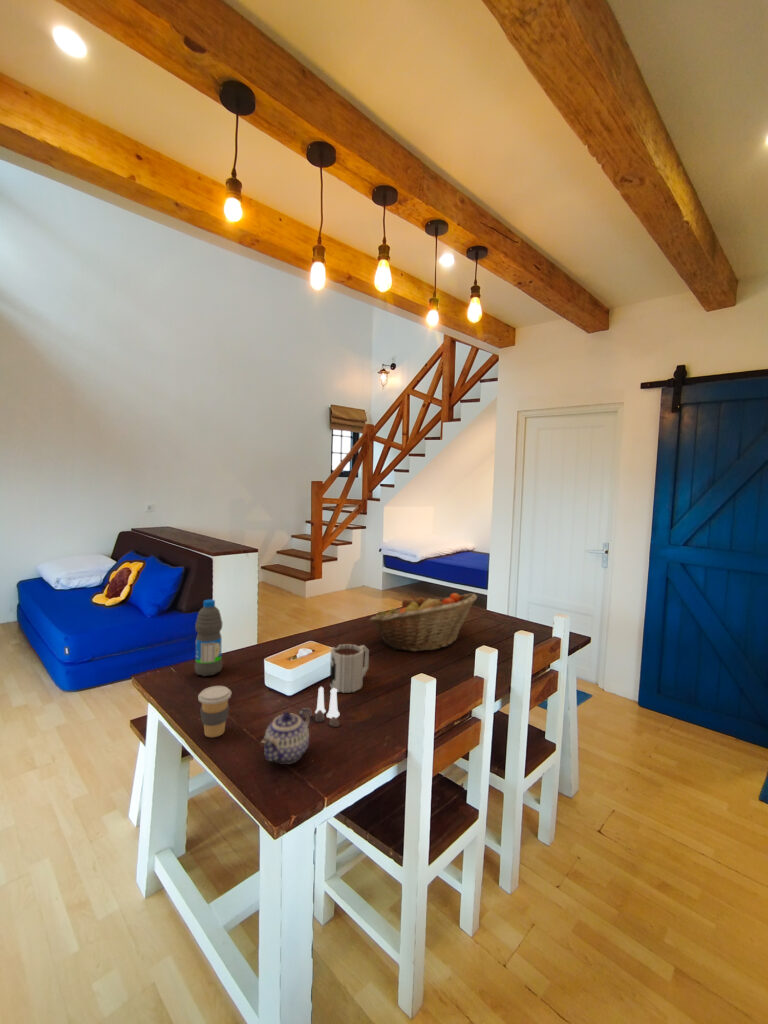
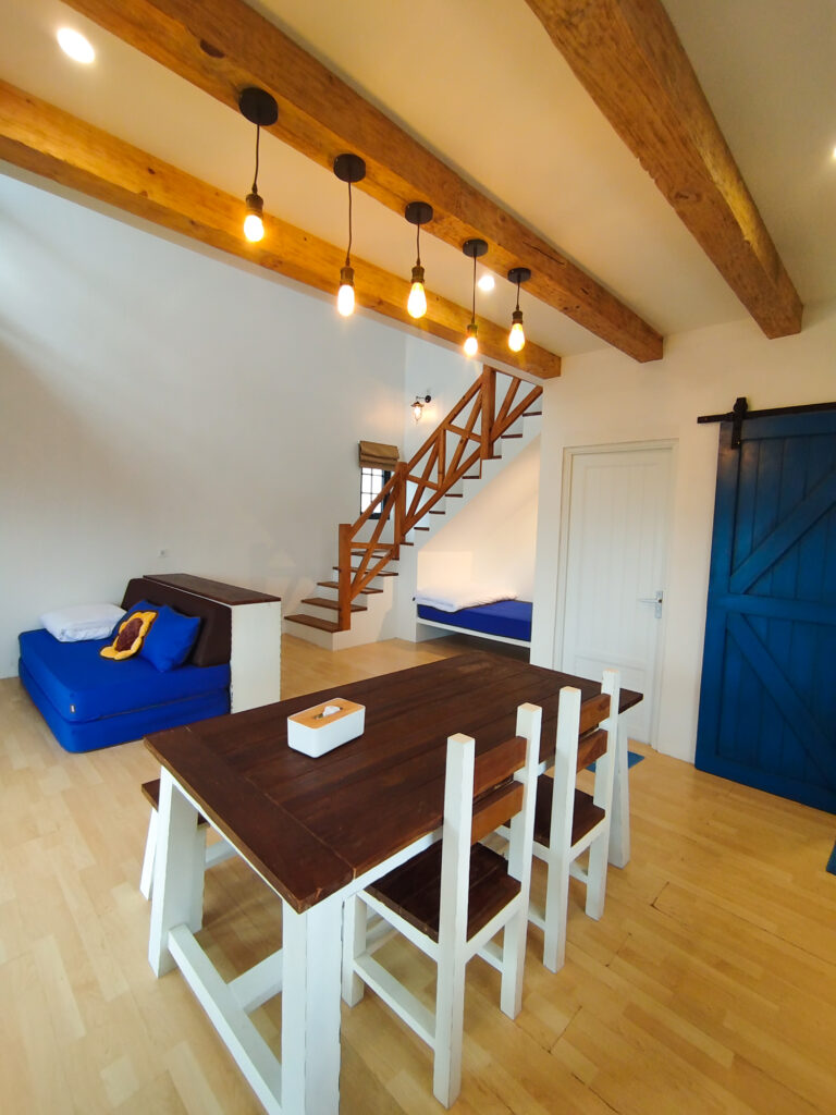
- fruit basket (424, 616)
- water bottle (208, 636)
- coffee cup (214, 712)
- mug (352, 665)
- salt and pepper shaker set (323, 703)
- teapot (287, 734)
